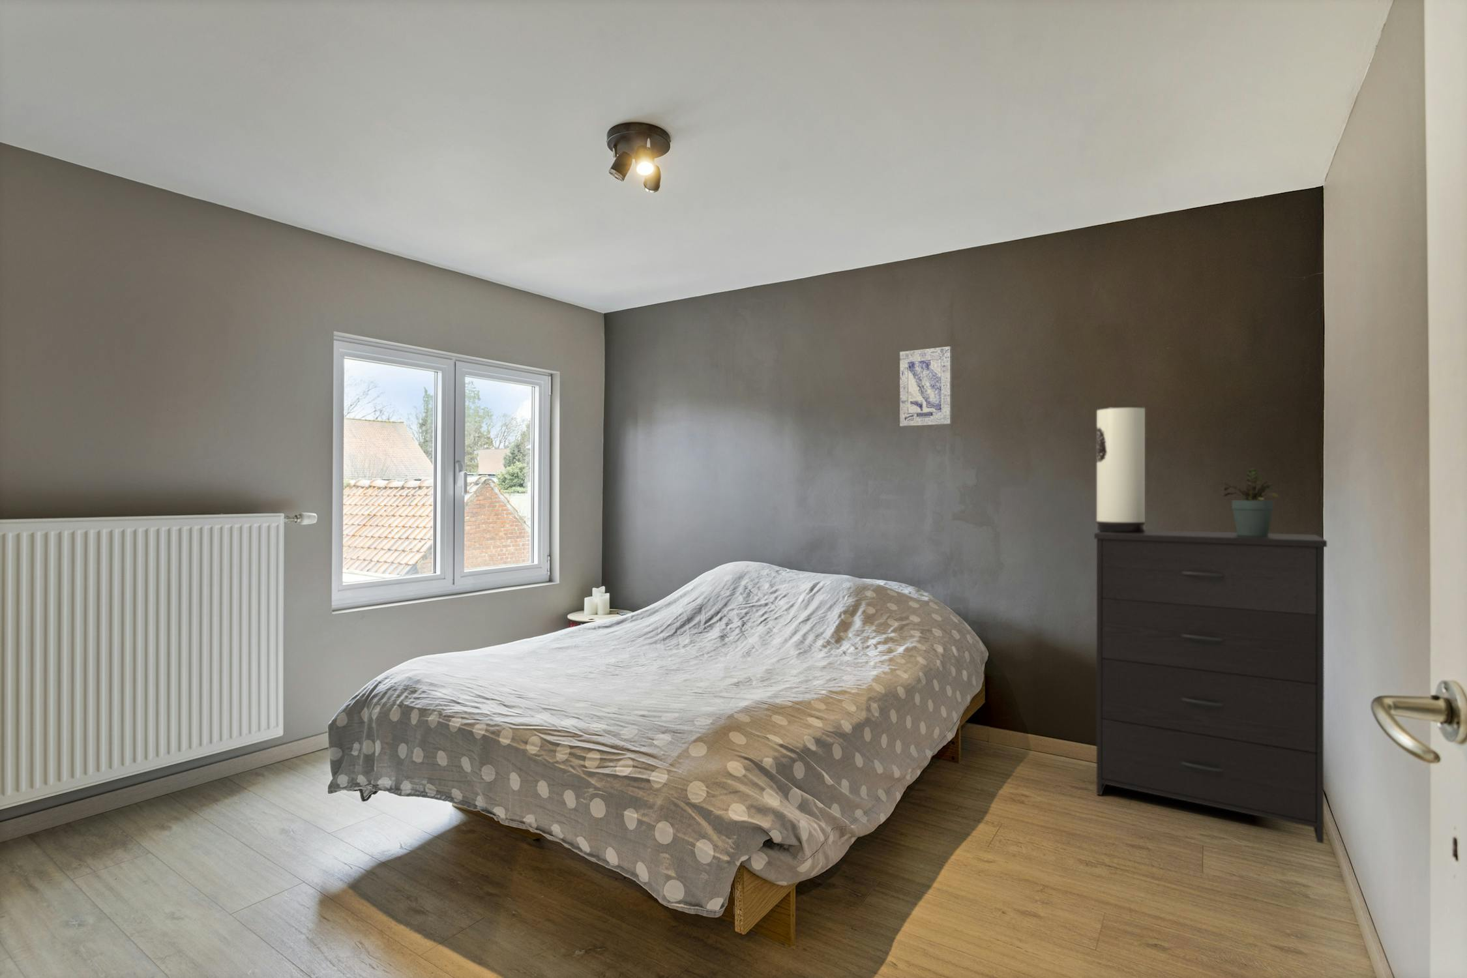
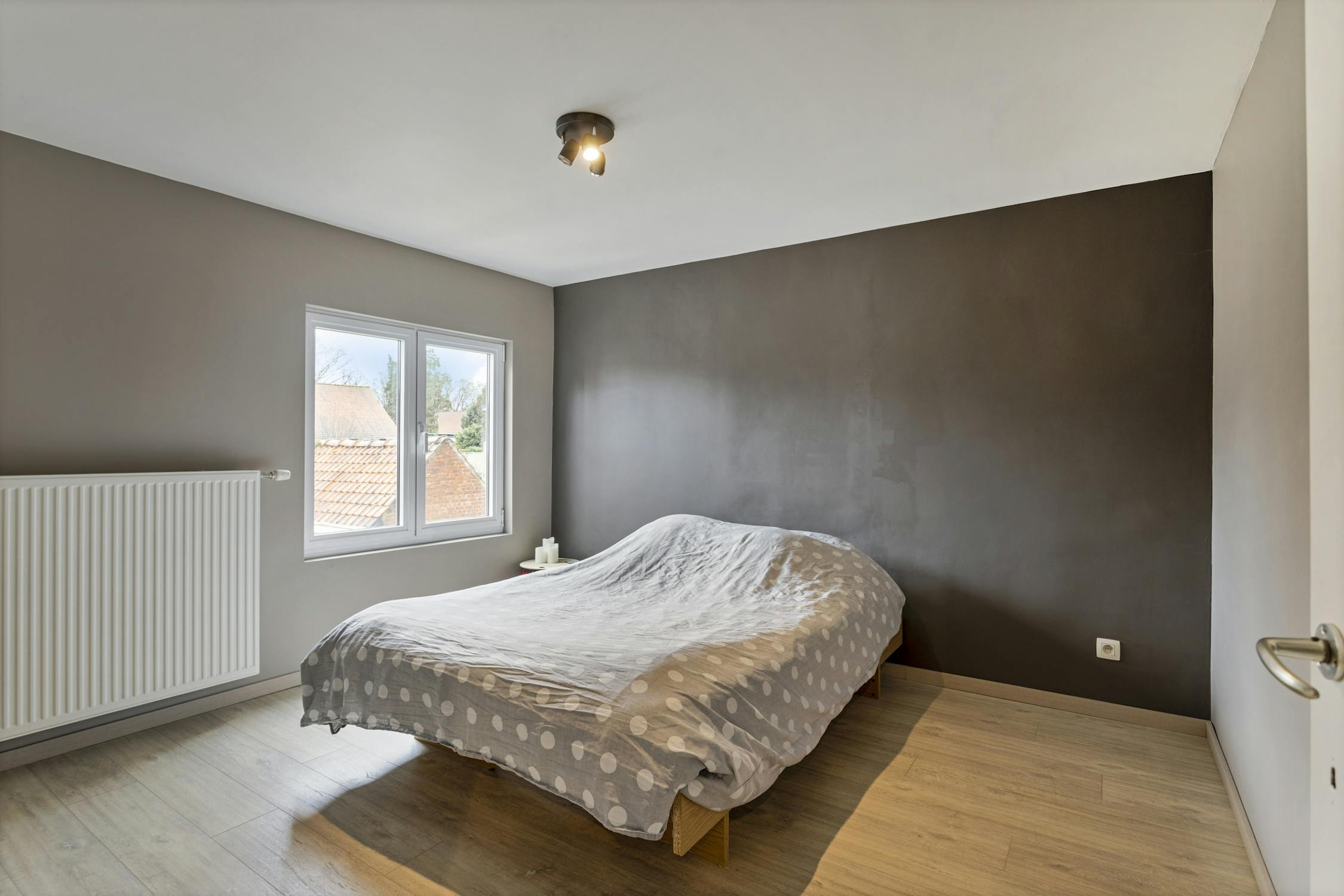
- dresser (1203, 667)
- wall art (926, 387)
- potted plant (1248, 501)
- table lamp (1120, 468)
